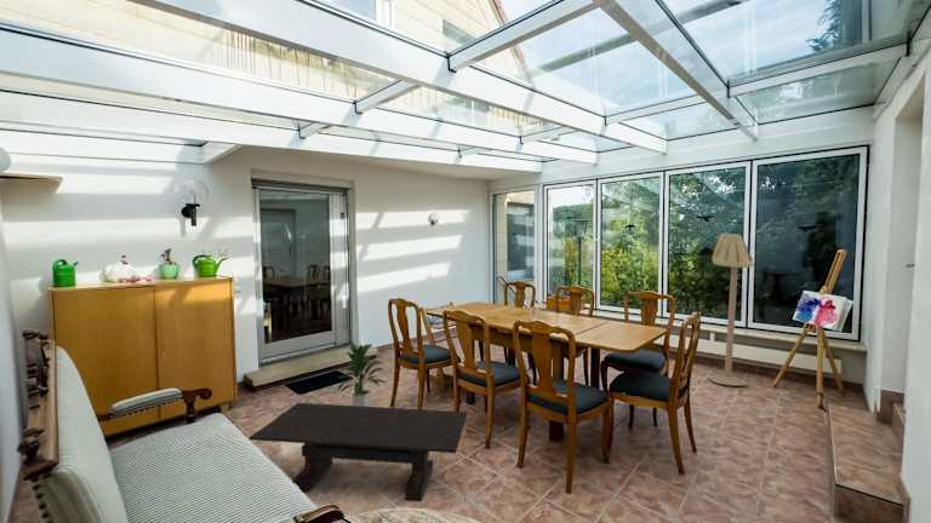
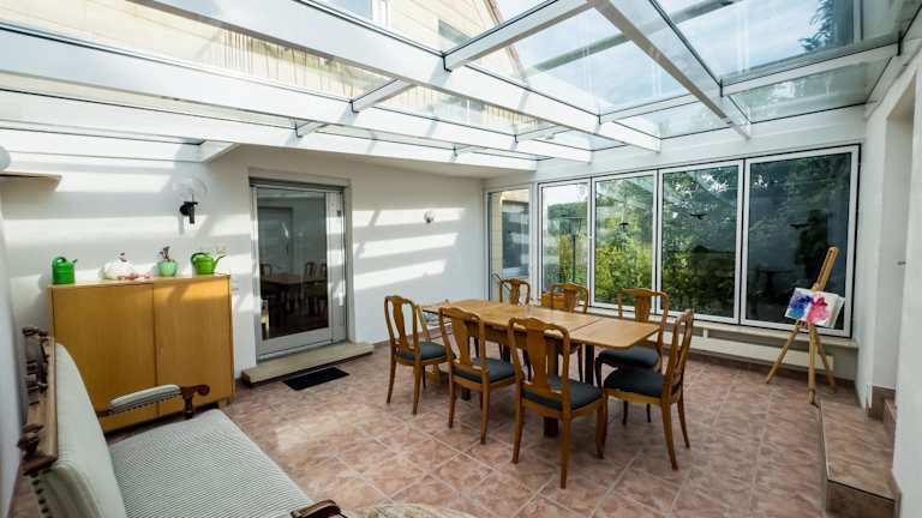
- indoor plant (360, 375)
- floor lamp (731, 305)
- coffee table (366, 452)
